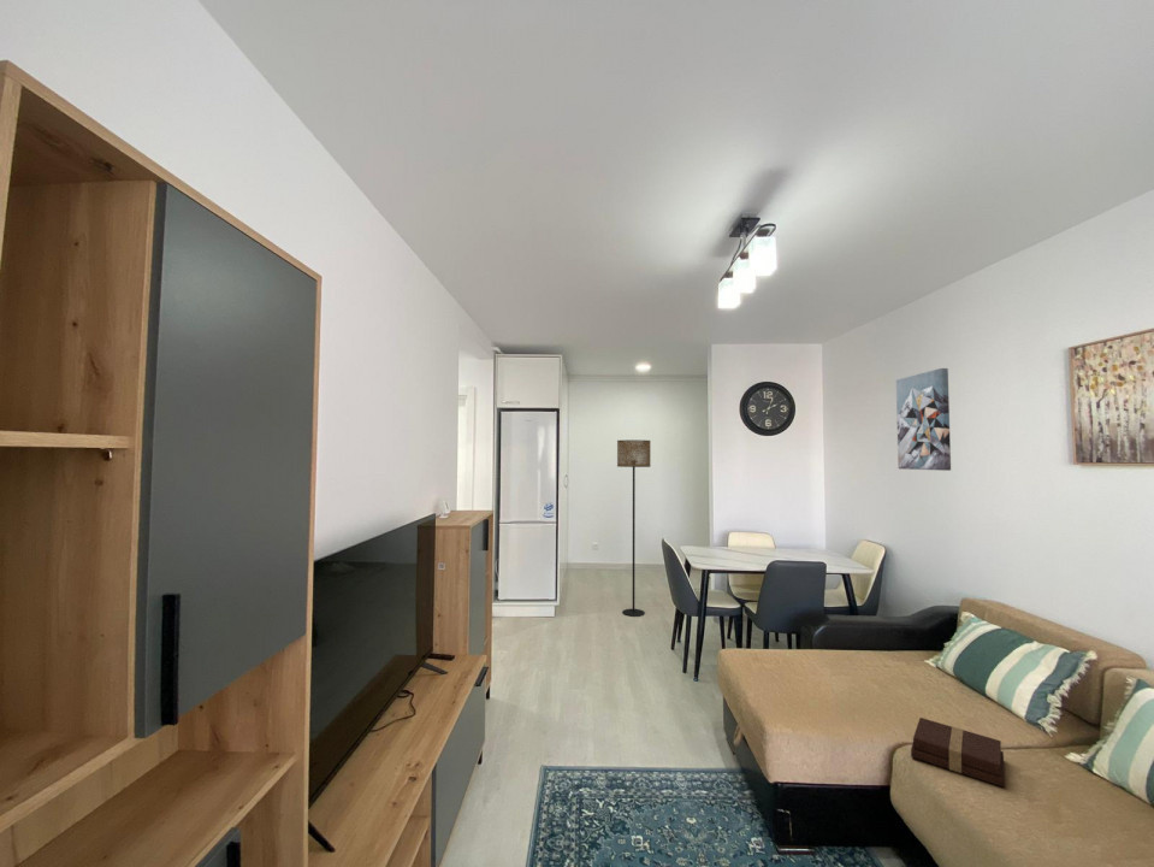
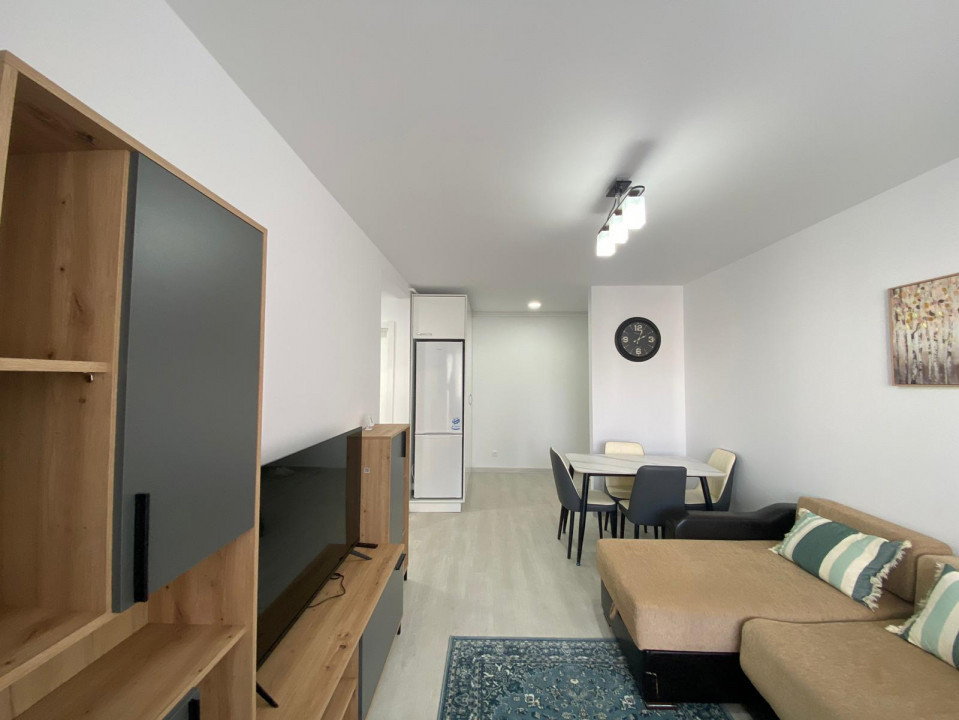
- wall art (921, 421)
- book (957, 749)
- floor lamp (633, 525)
